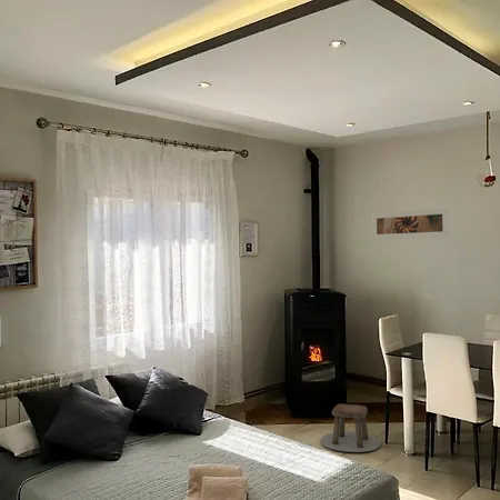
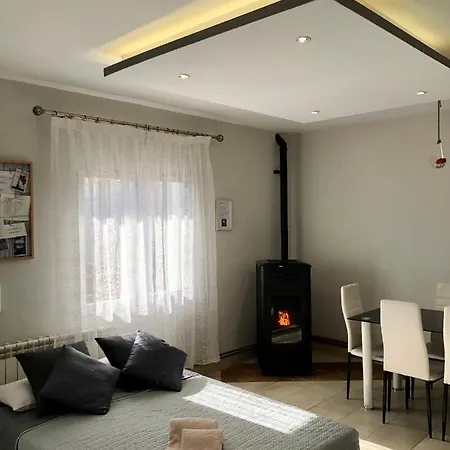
- stool (356, 424)
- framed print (408, 224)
